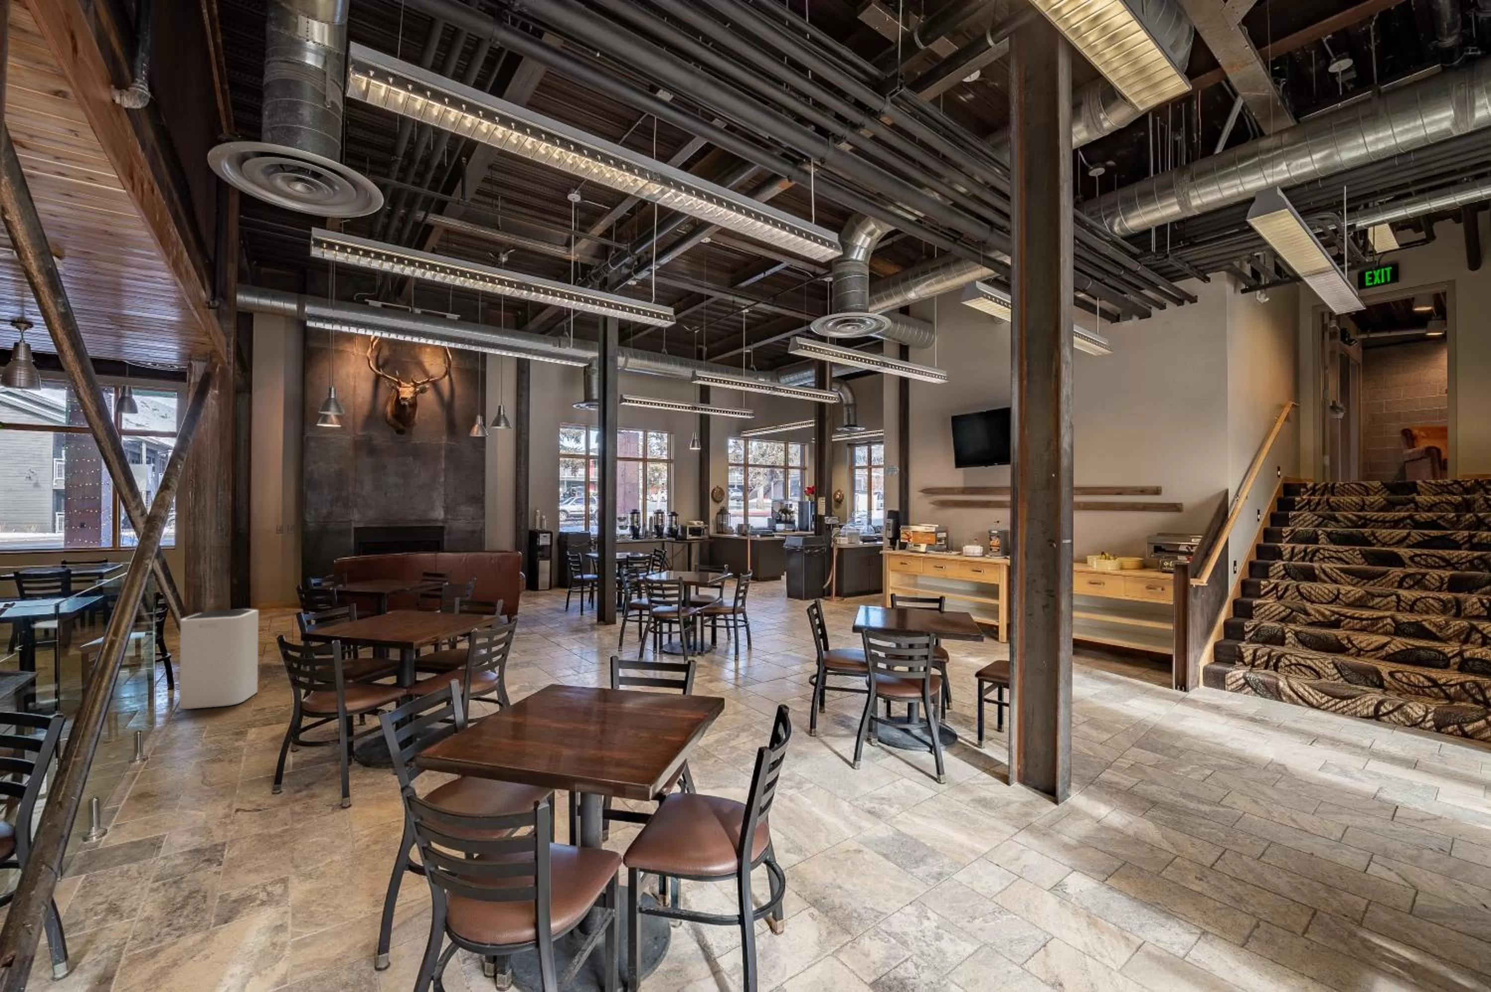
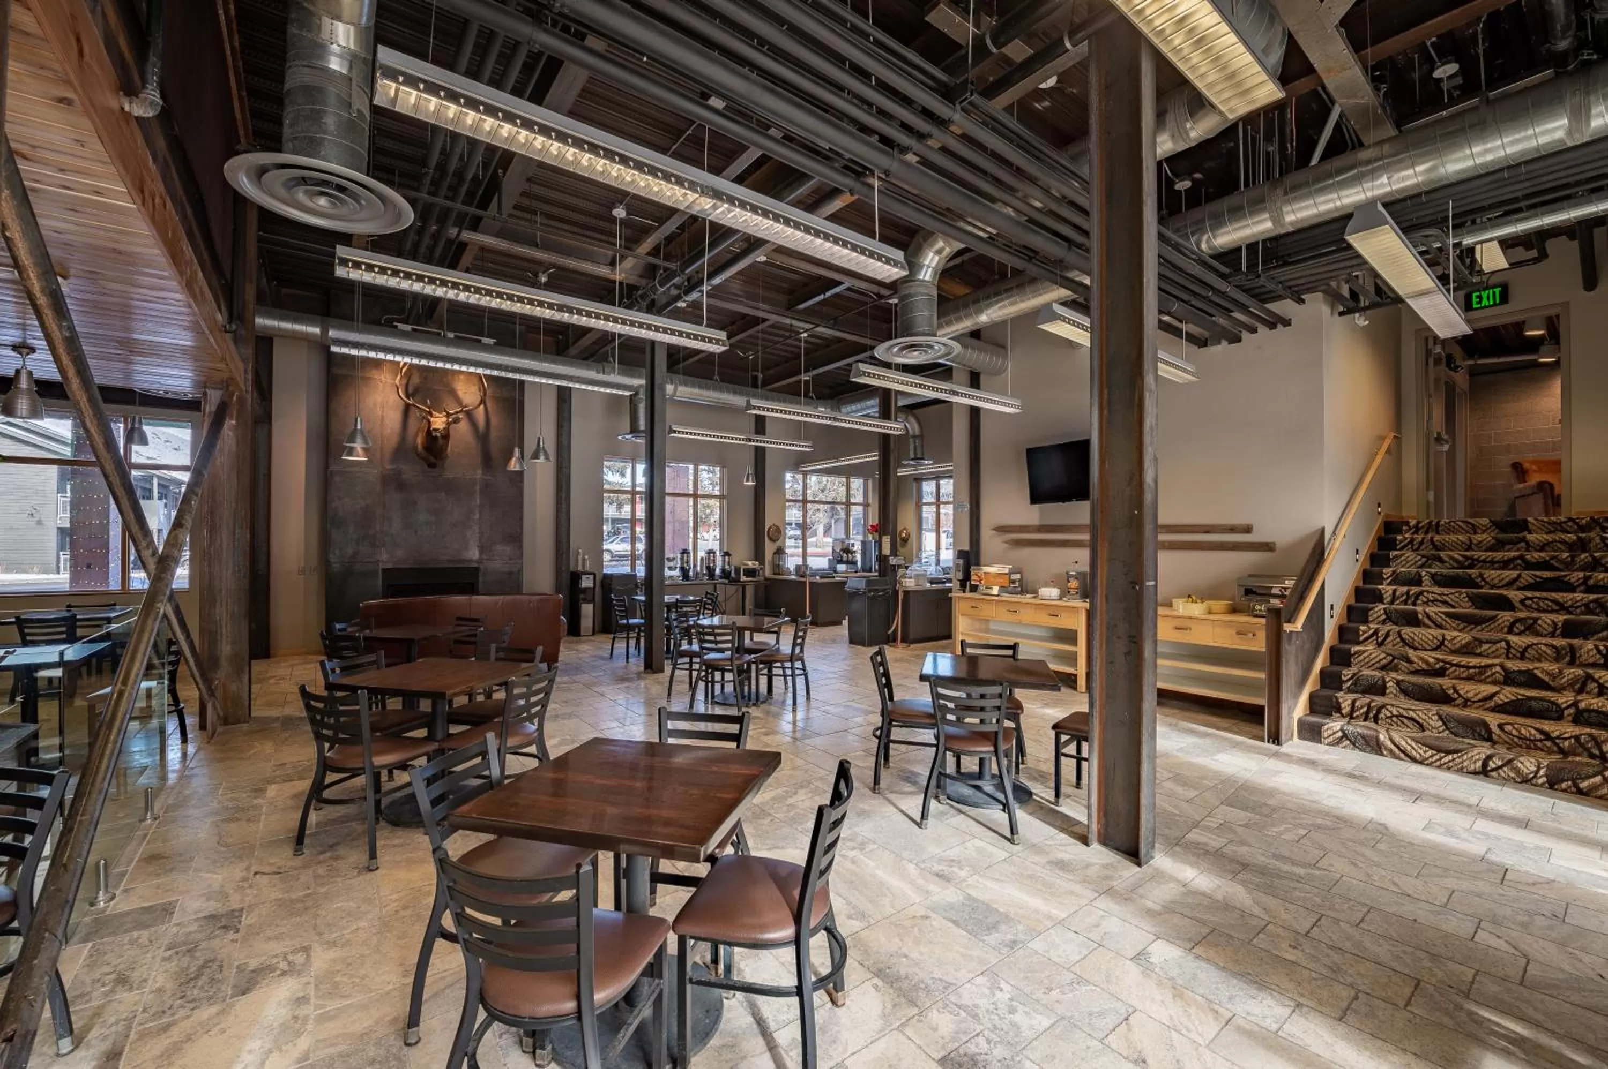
- trash can (220, 657)
